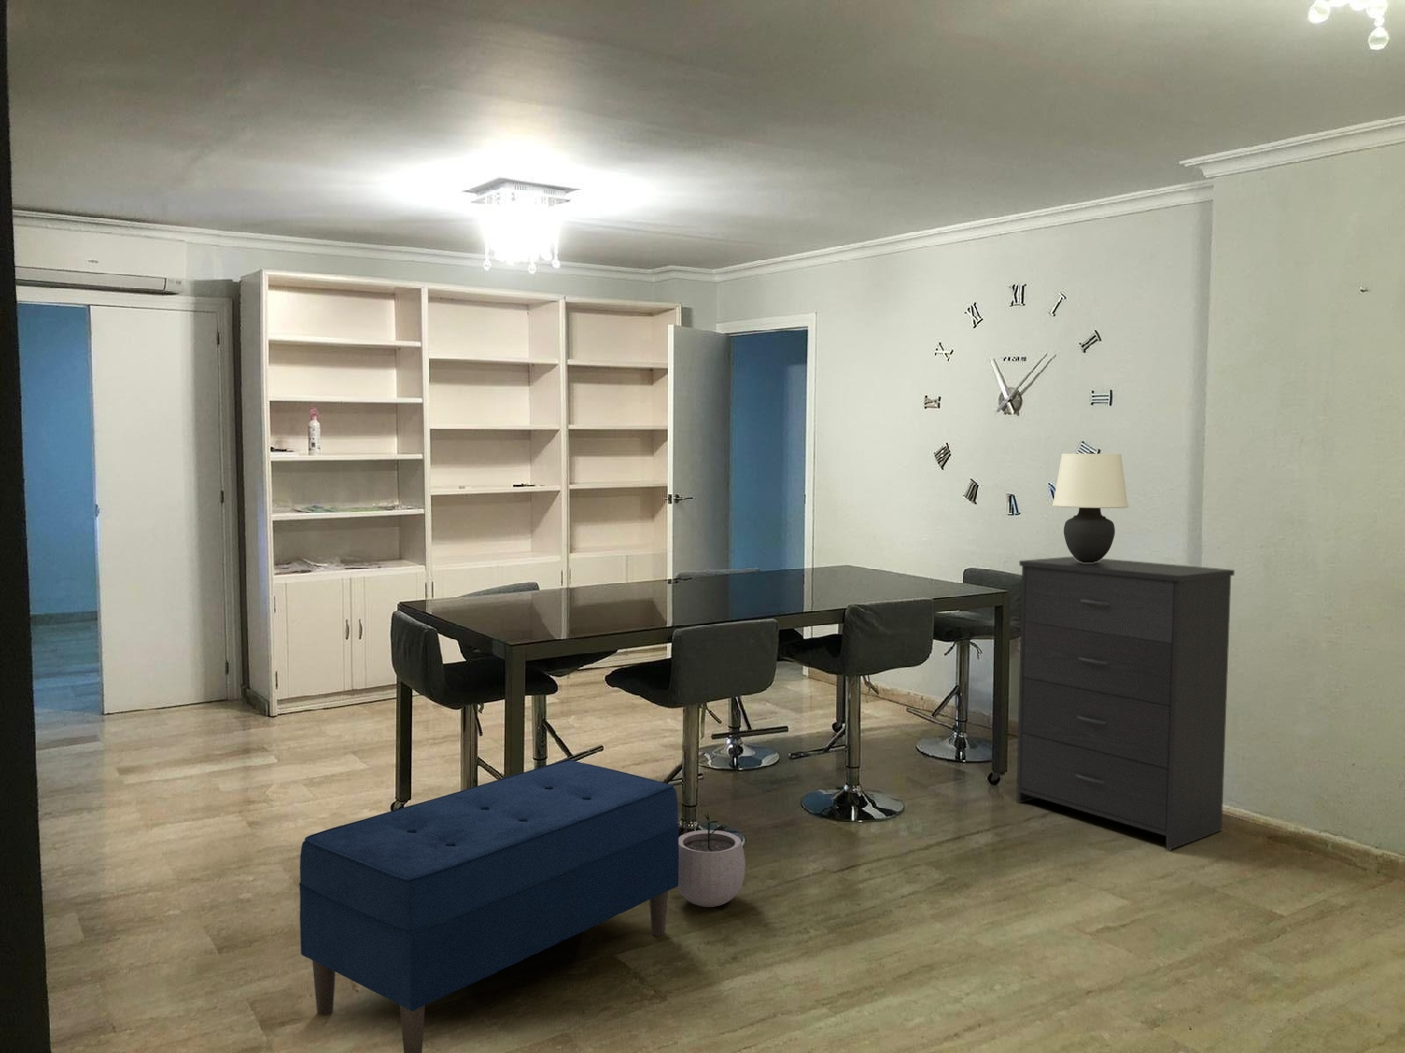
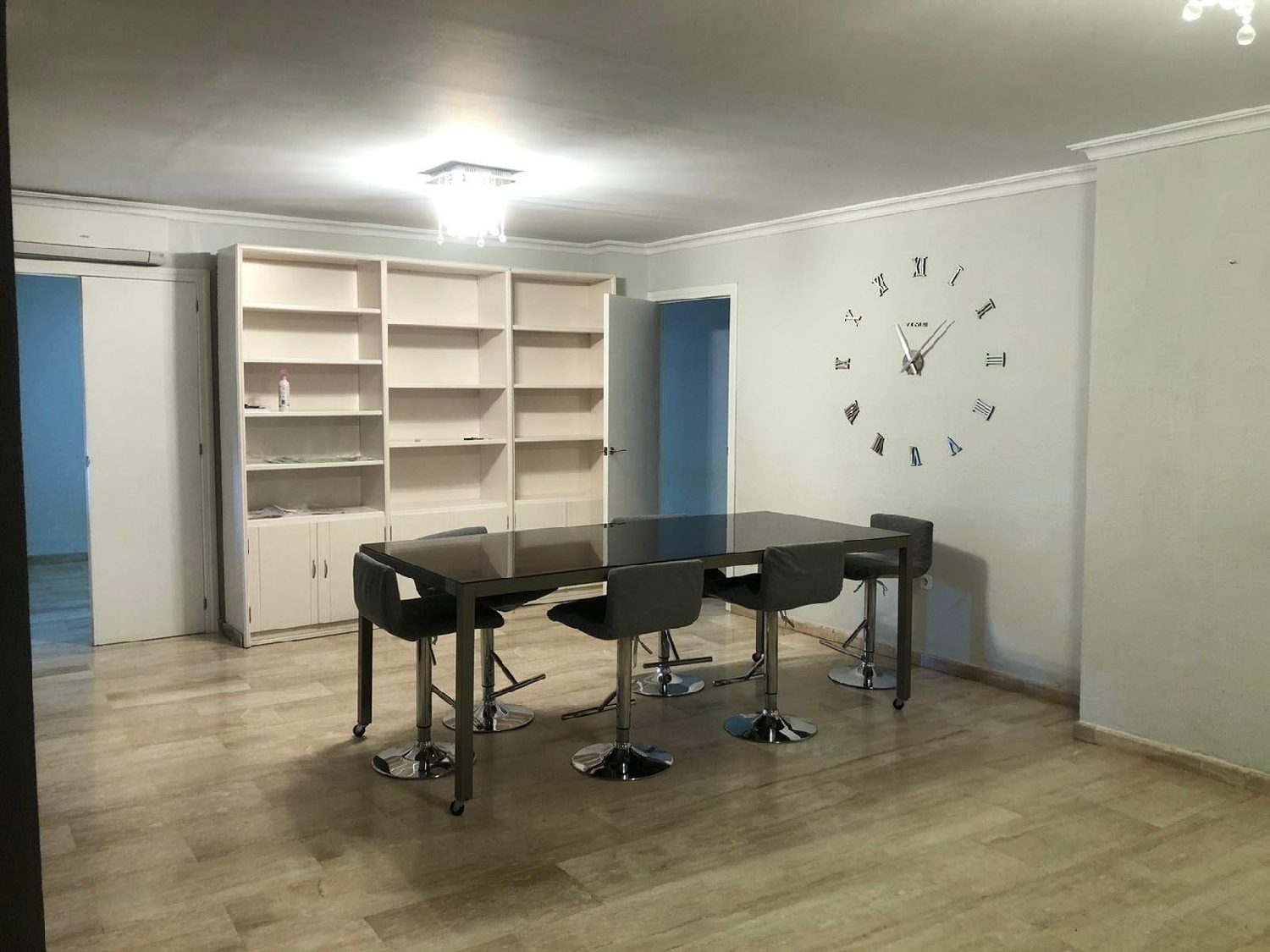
- bench (504, 889)
- table lamp (1090, 507)
- dresser (1117, 691)
- plant pot (708, 857)
